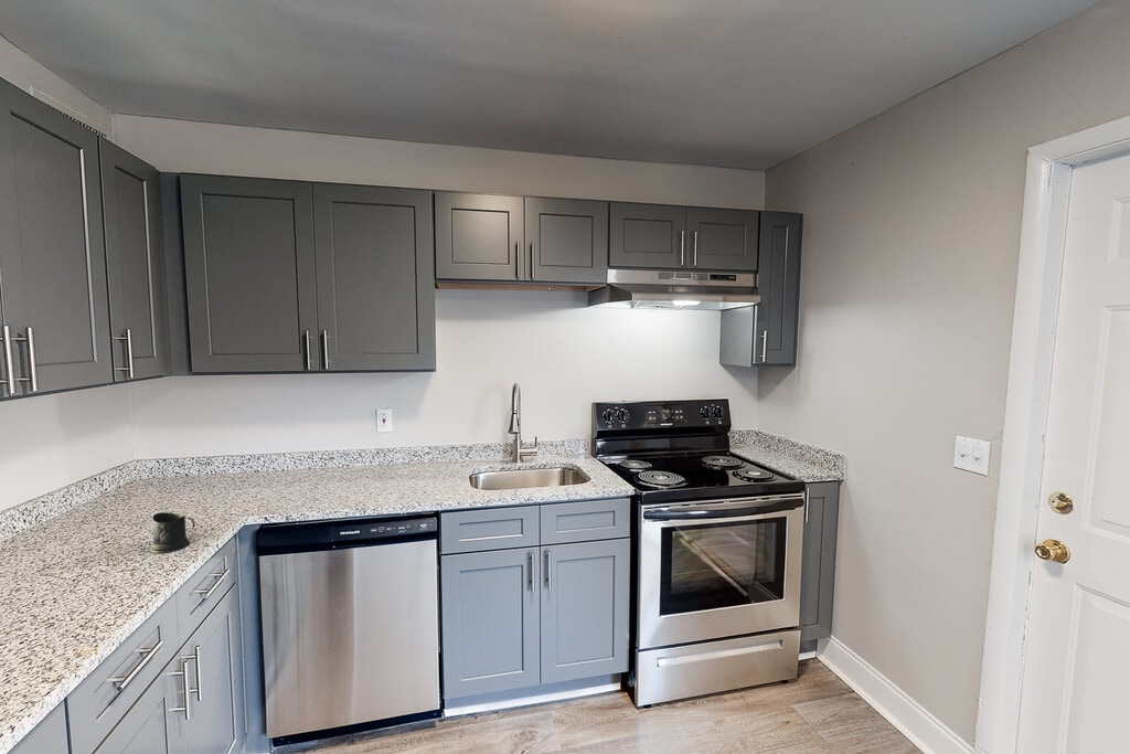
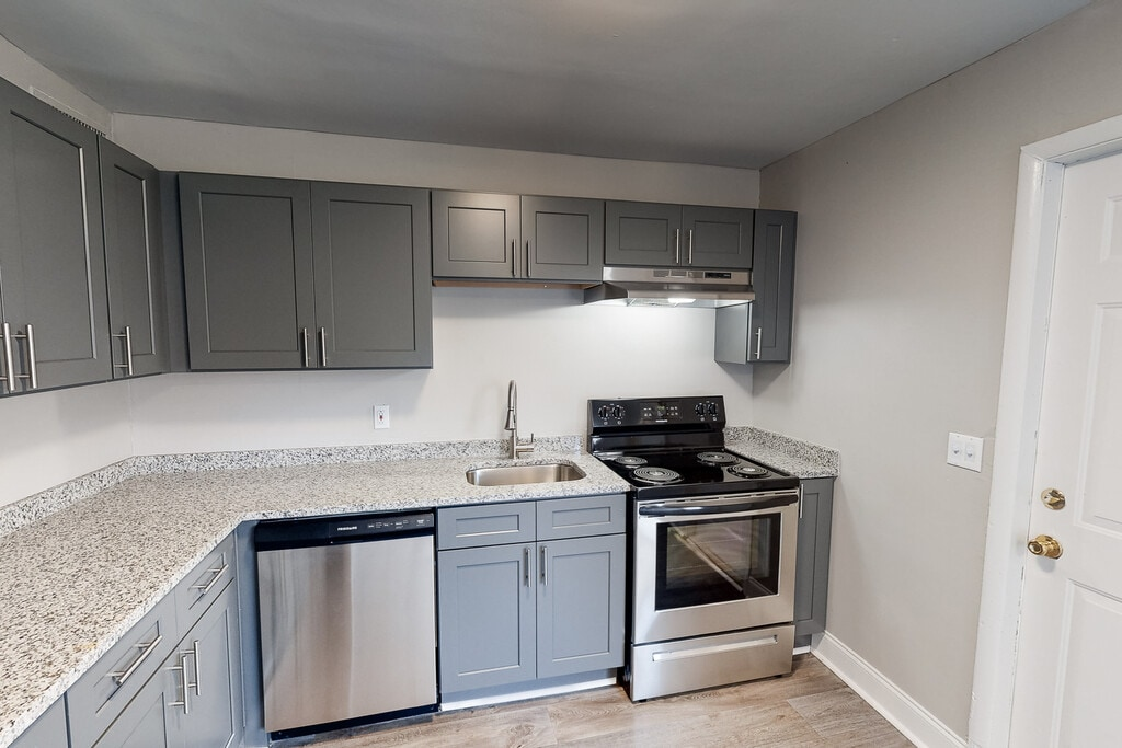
- mug (173, 530)
